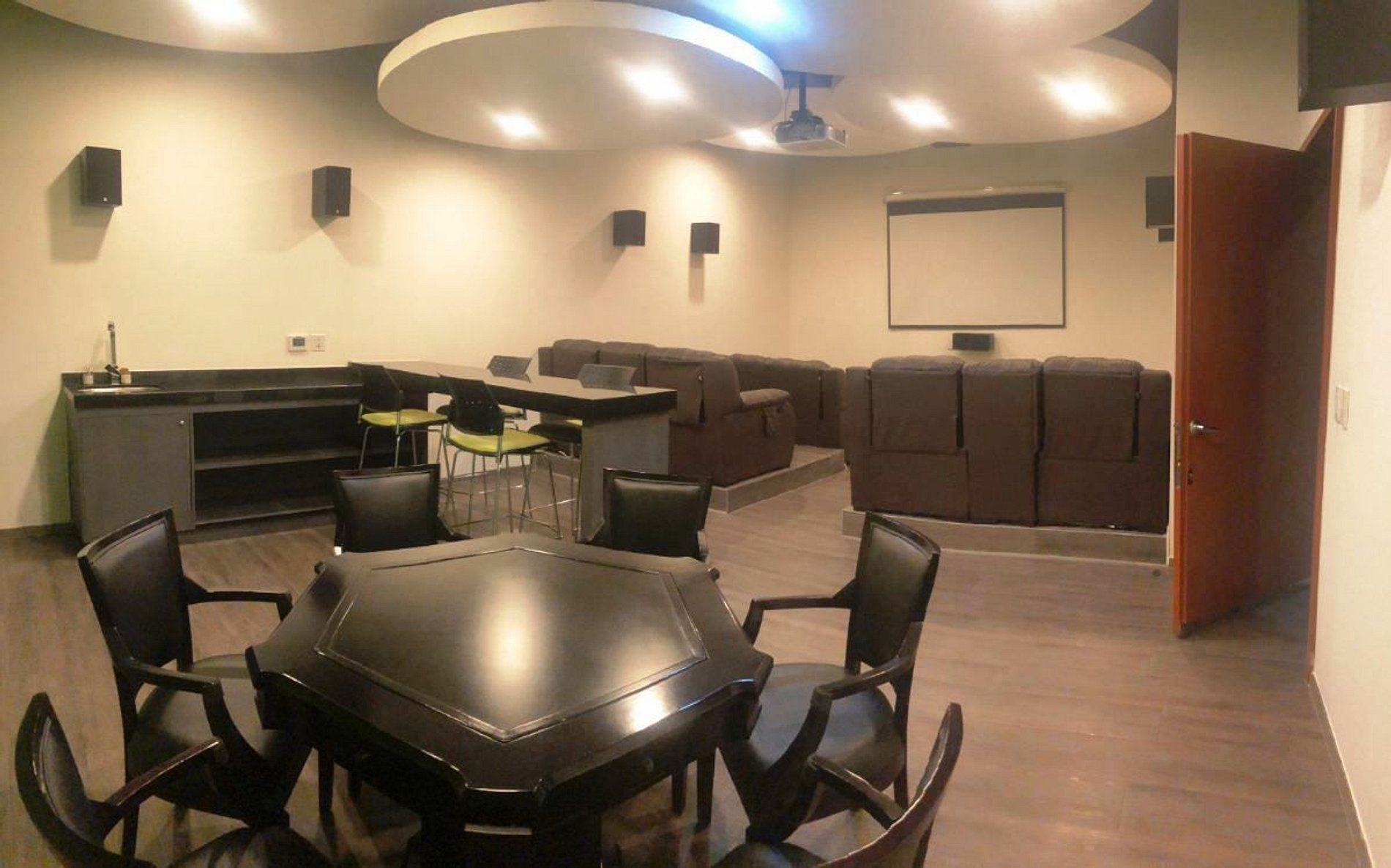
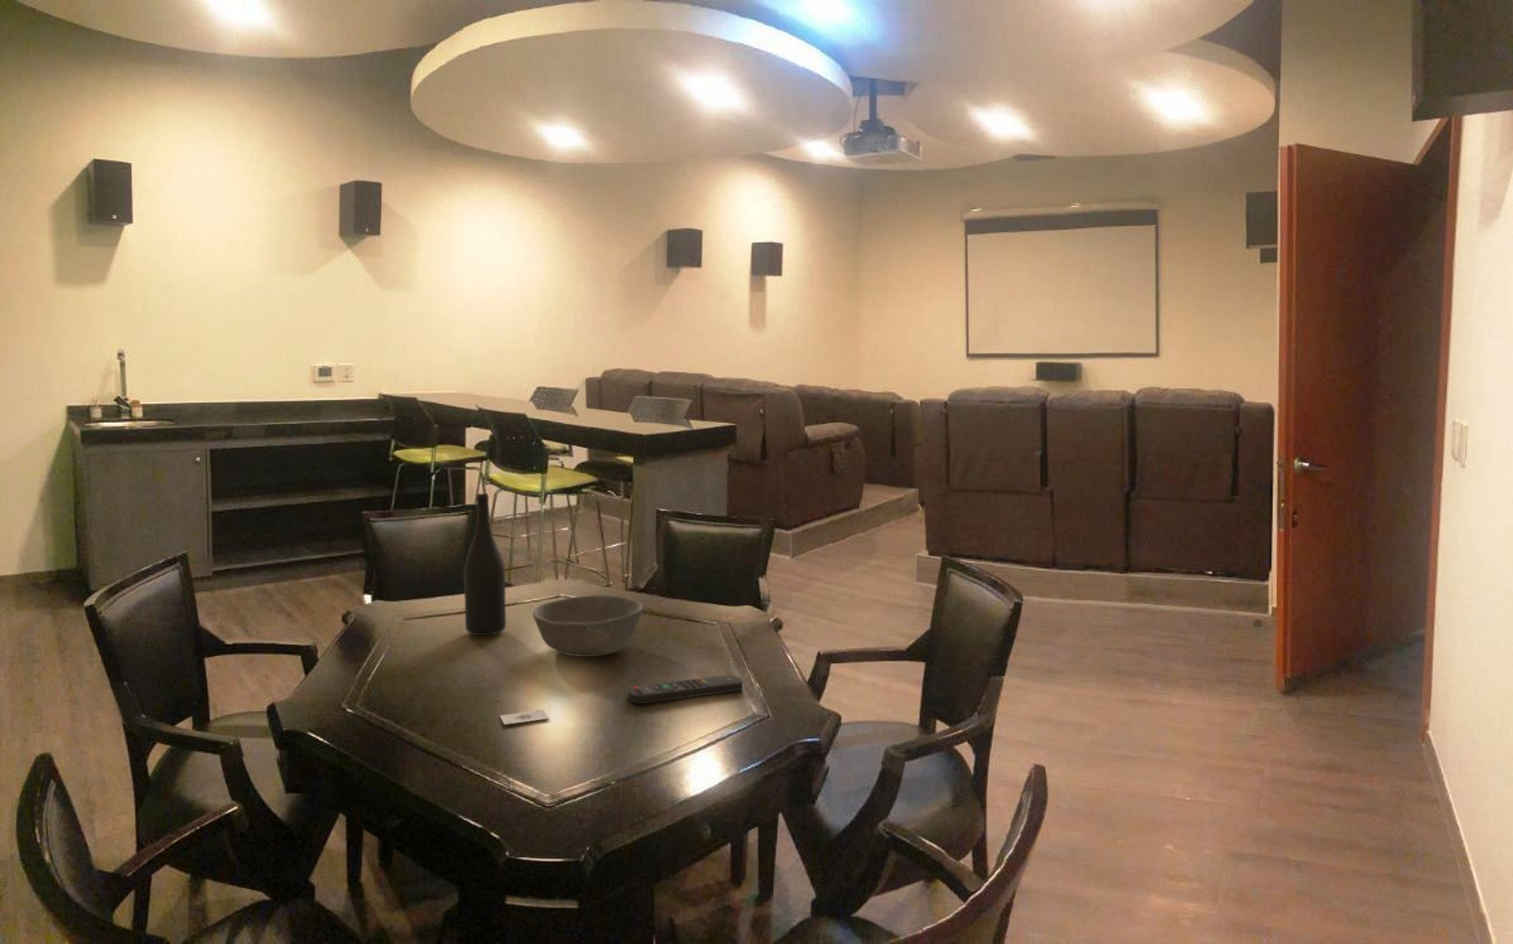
+ bowl (587, 629)
+ playing card (524, 717)
+ wine bottle (484, 563)
+ remote control (685, 687)
